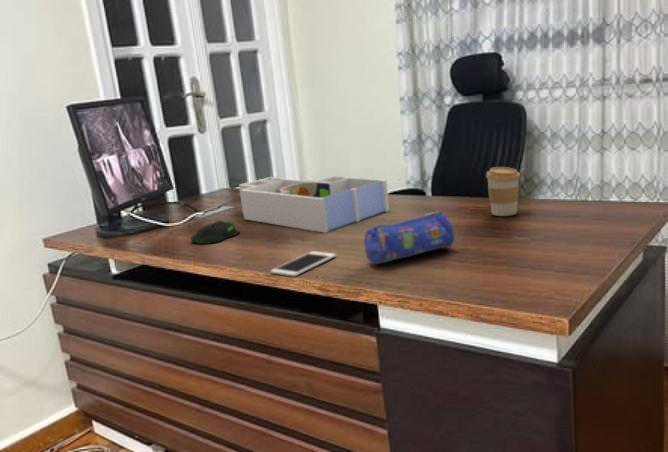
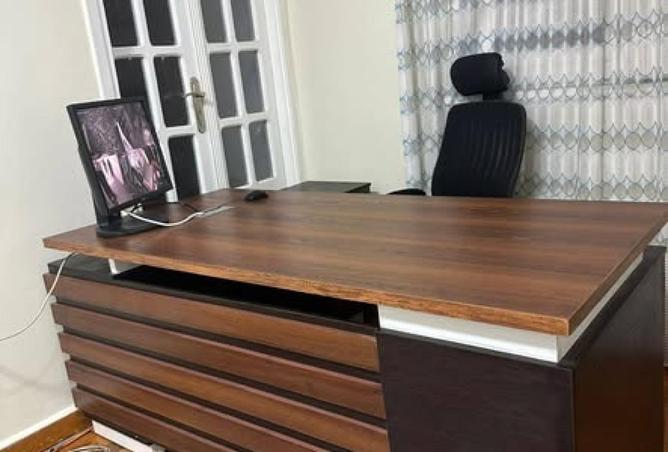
- coffee cup (503, 190)
- cell phone (304, 263)
- pencil case (409, 236)
- desk organizer (303, 199)
- computer mouse (217, 229)
